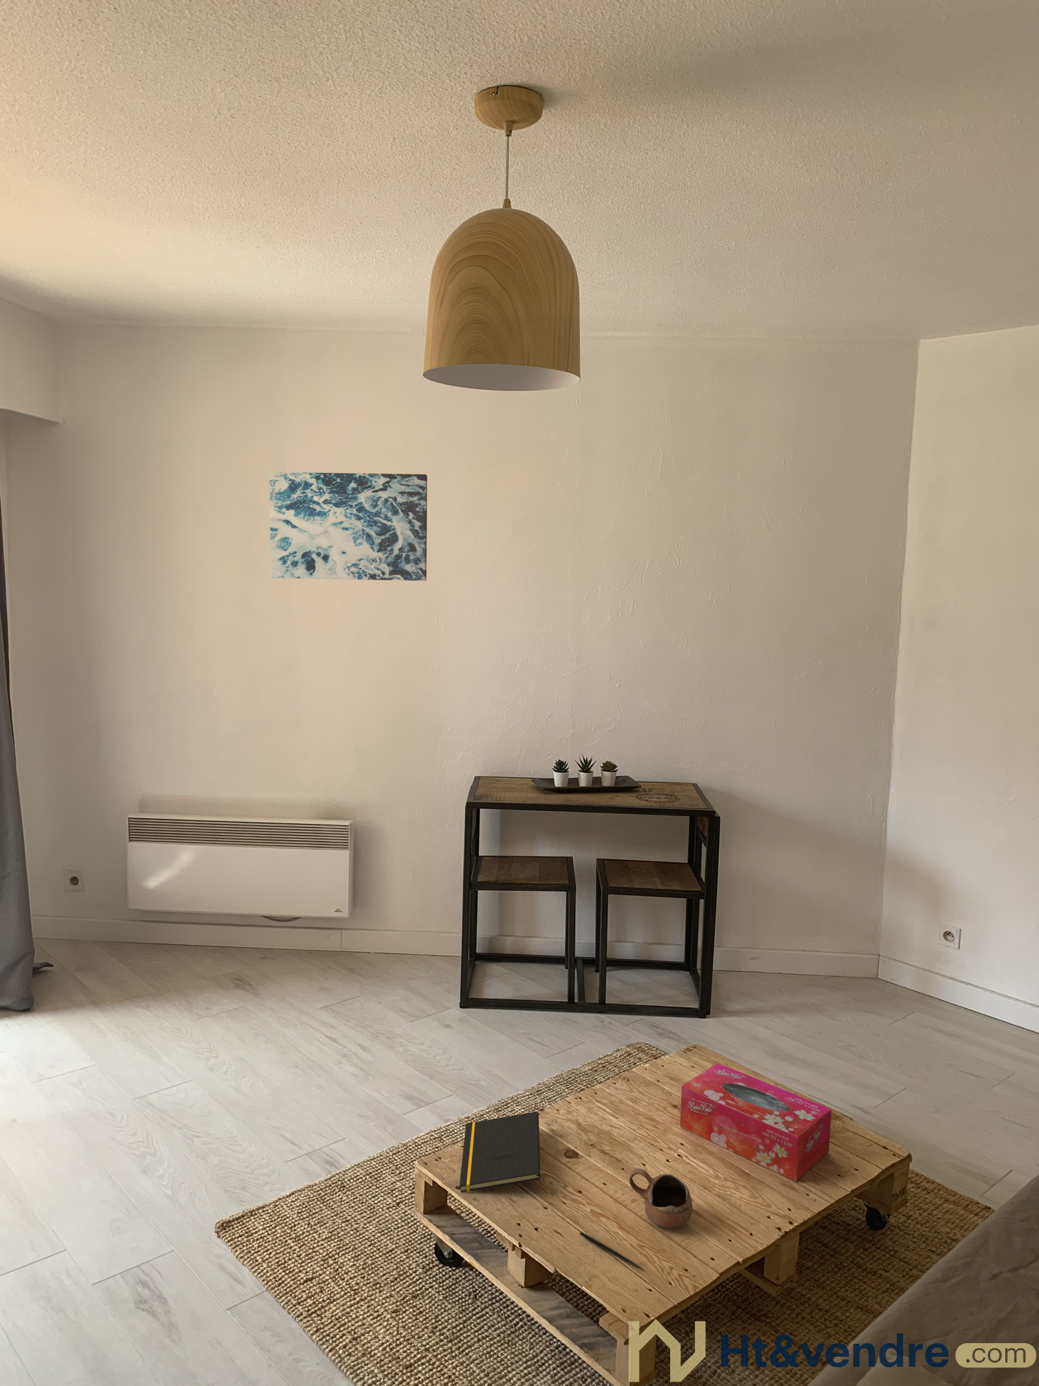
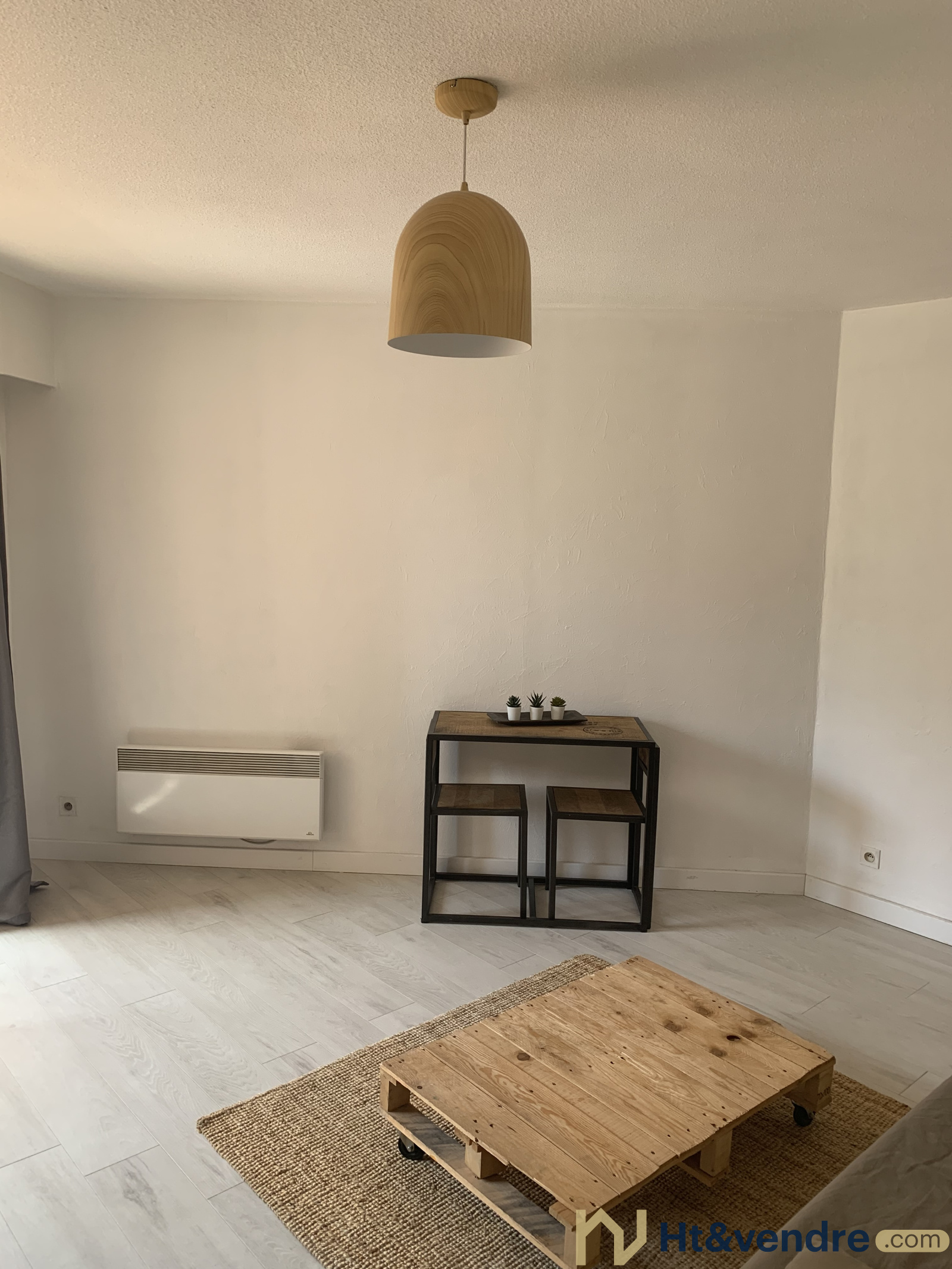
- wall art (348, 526)
- notepad (501, 1149)
- cup (662, 1193)
- pen (610, 1251)
- tissue box (754, 1117)
